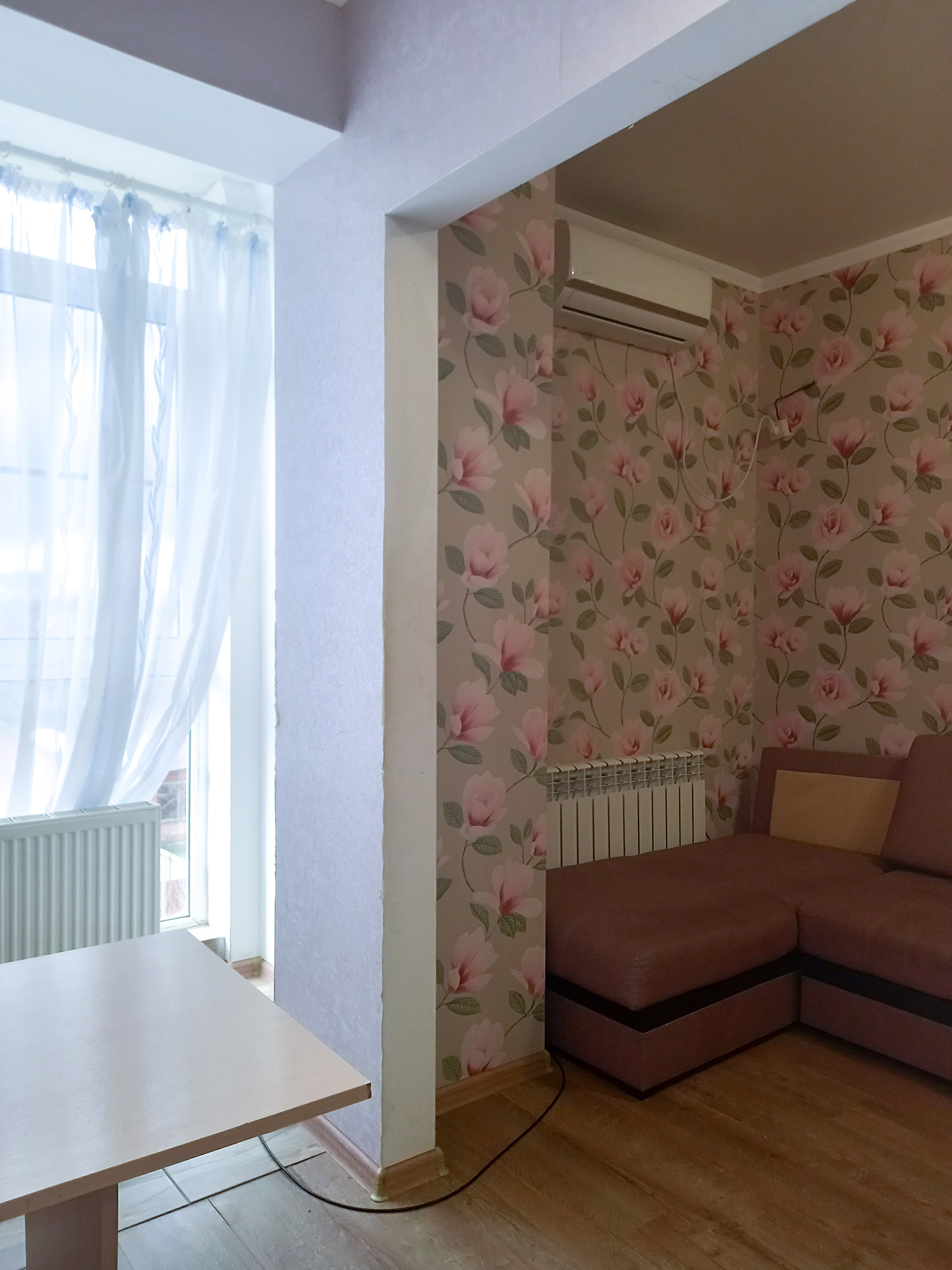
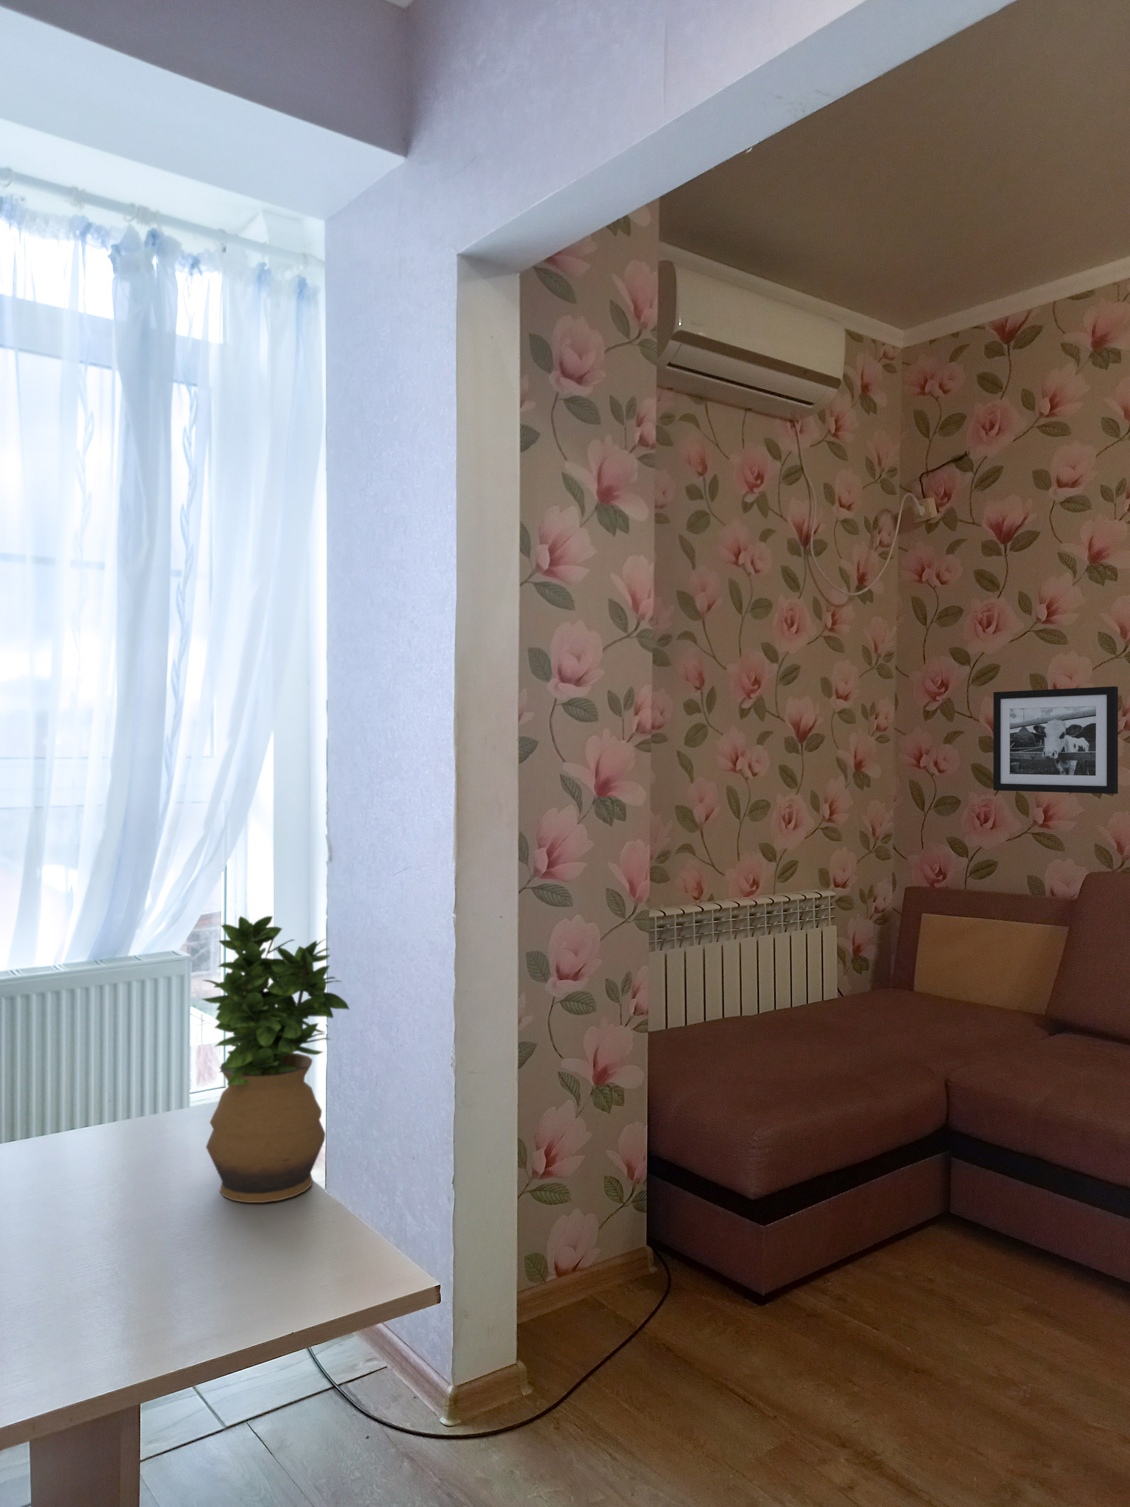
+ picture frame (1053, 740)
+ potted plant (271, 1053)
